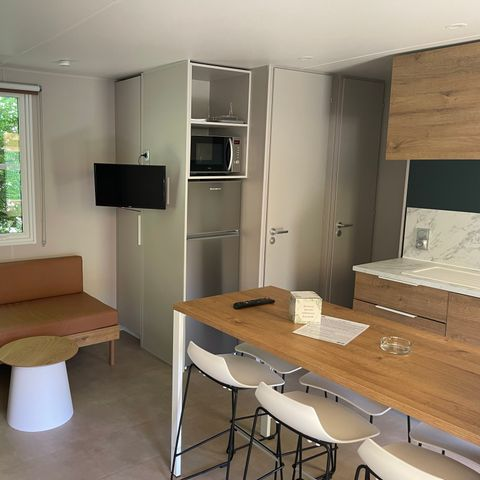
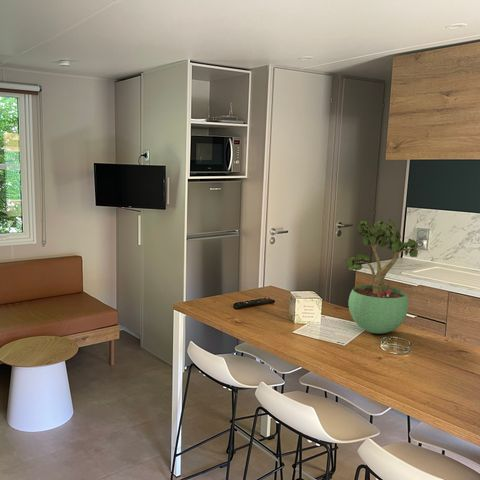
+ potted plant (382, 276)
